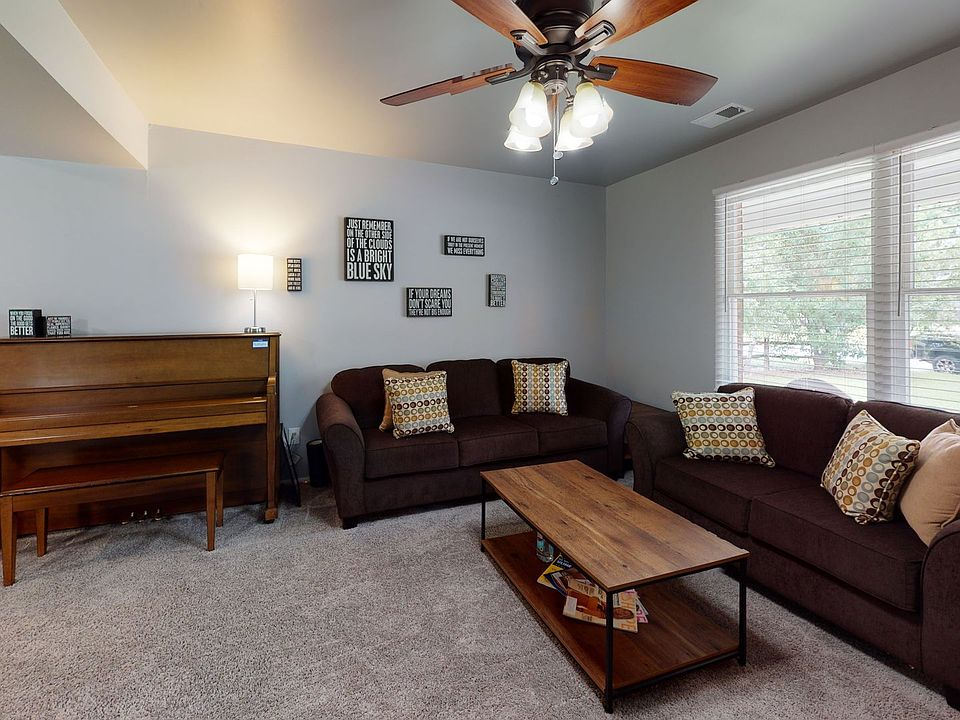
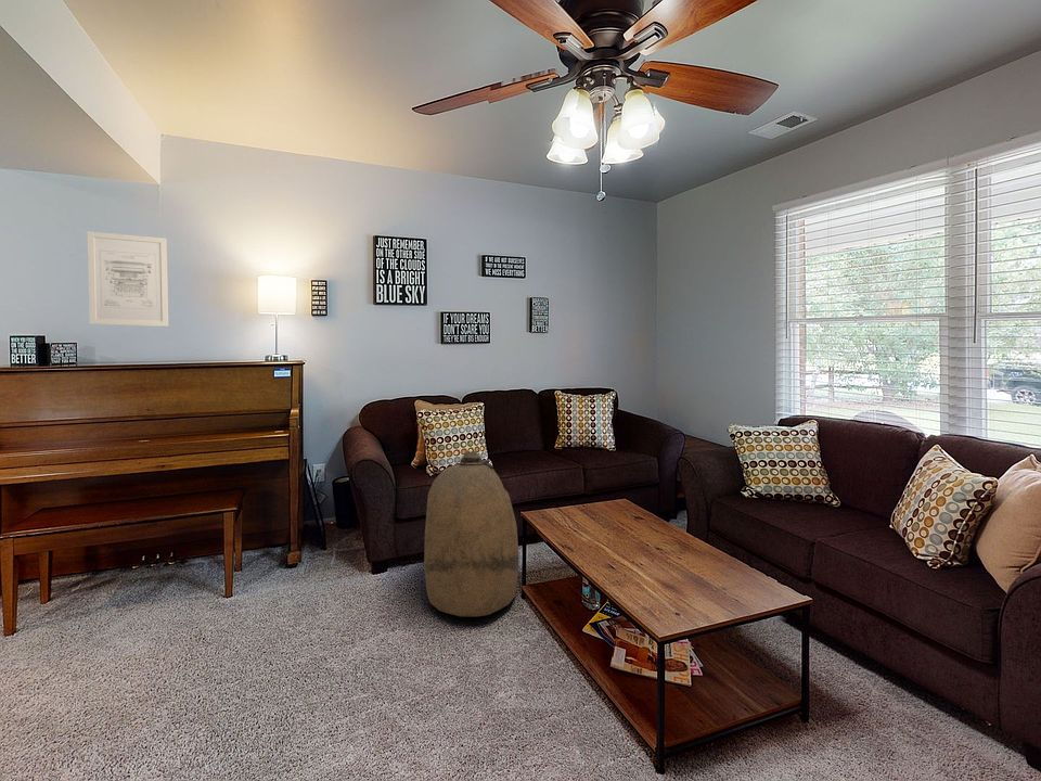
+ wall art (129, 280)
+ bag (472, 524)
